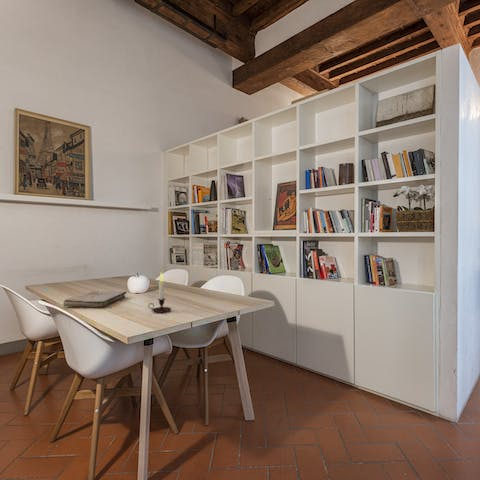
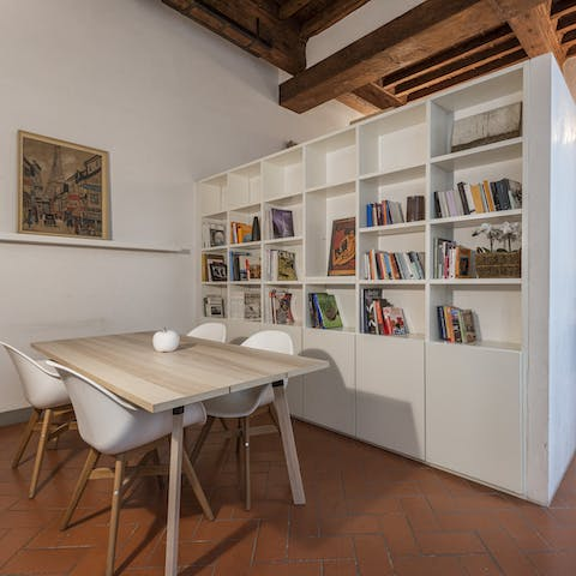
- candle (159, 291)
- book (97, 298)
